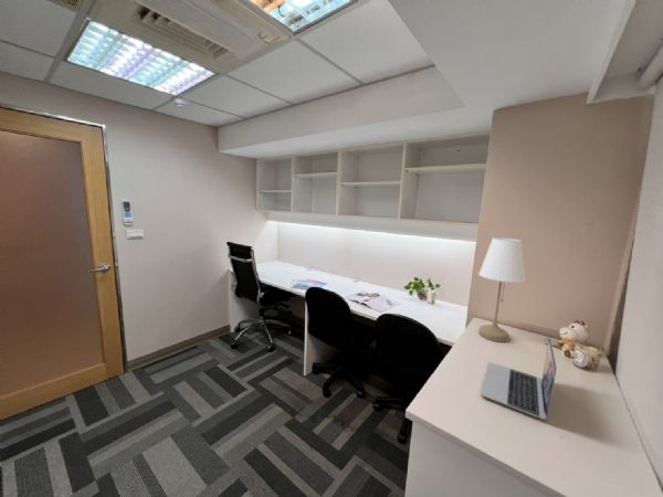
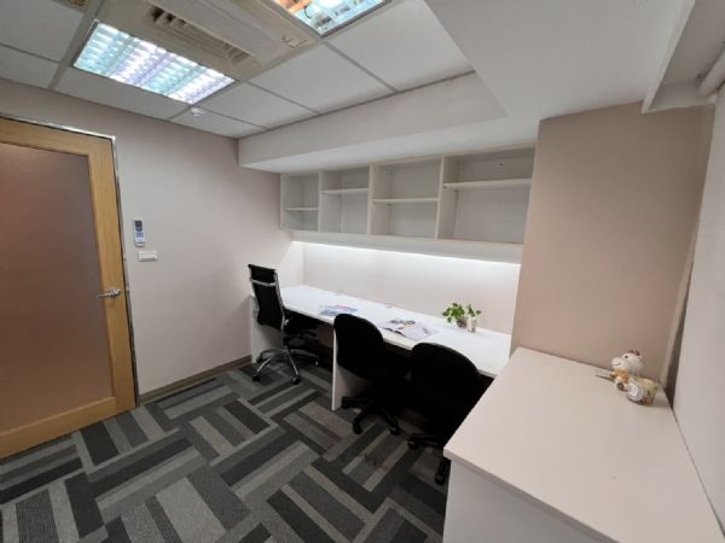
- laptop (515, 370)
- desk lamp (499, 288)
